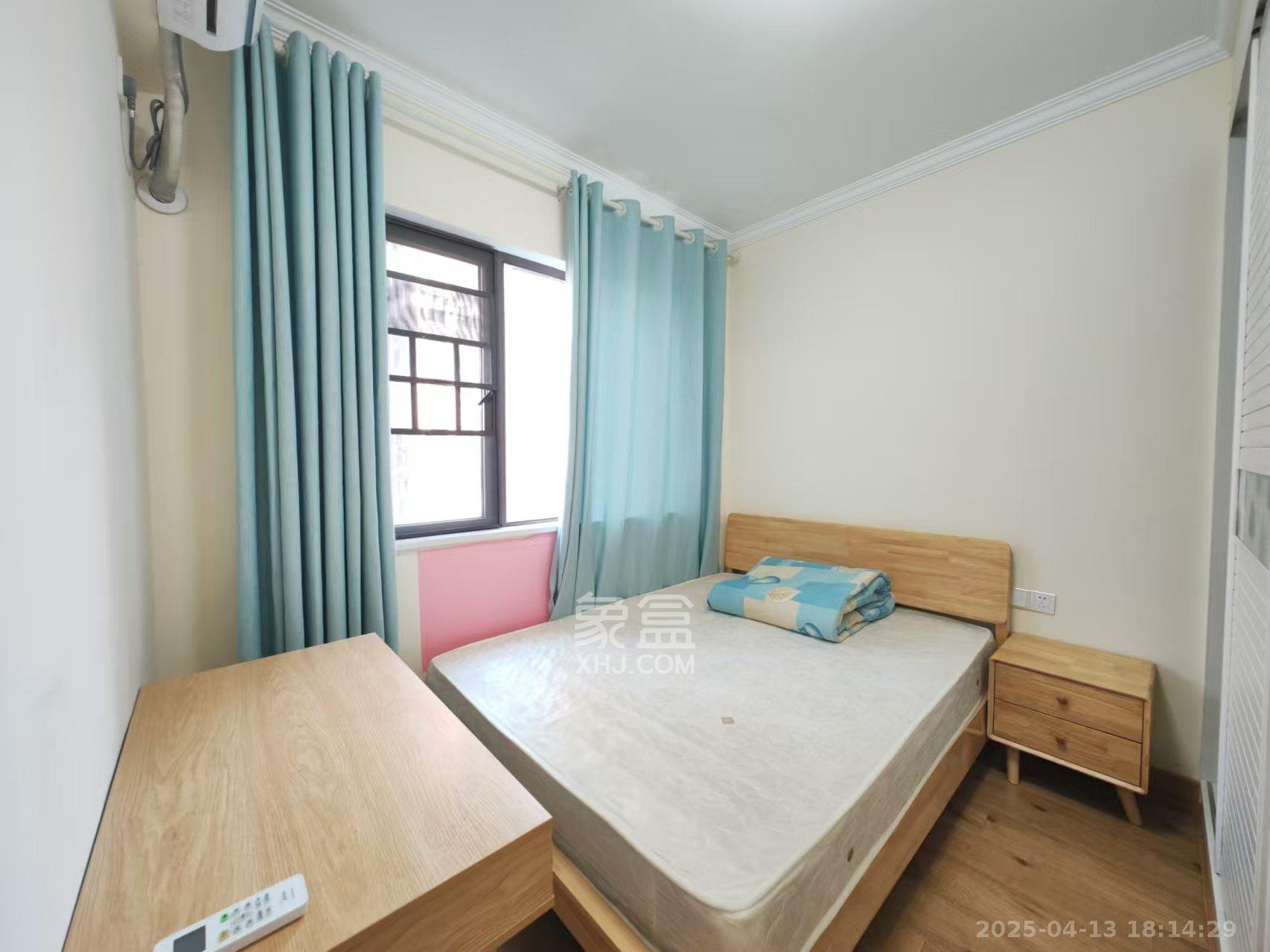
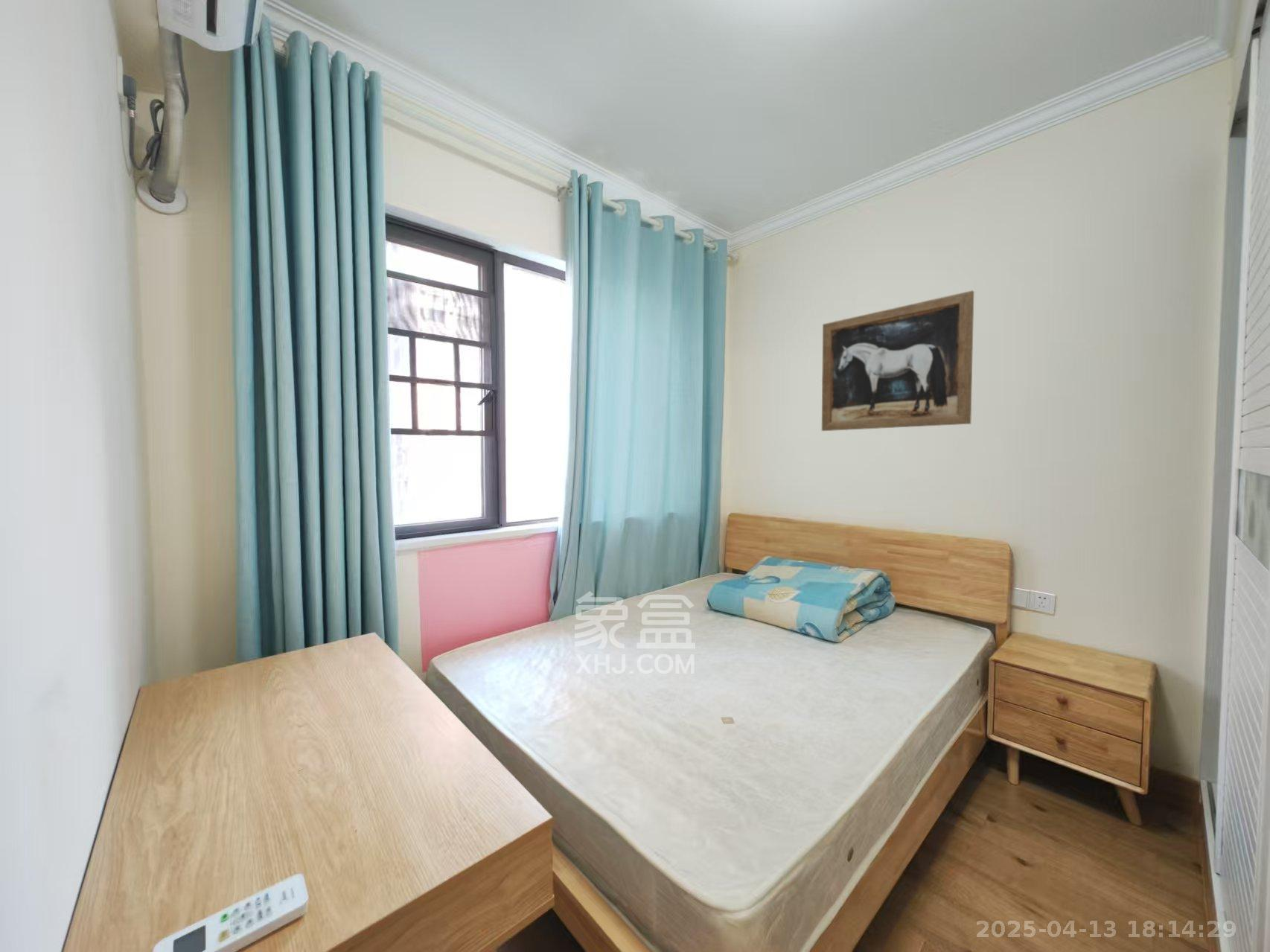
+ wall art (889, 368)
